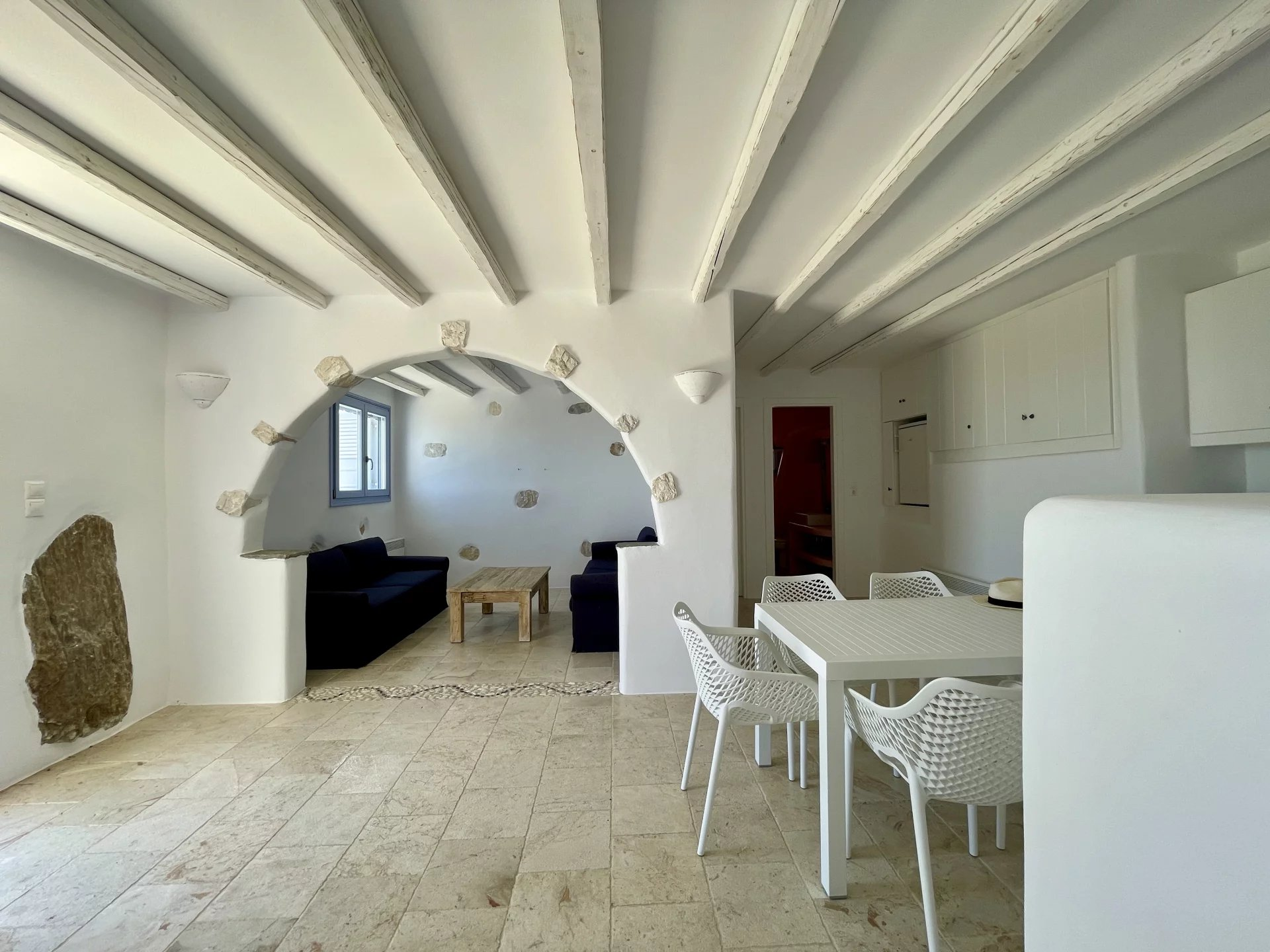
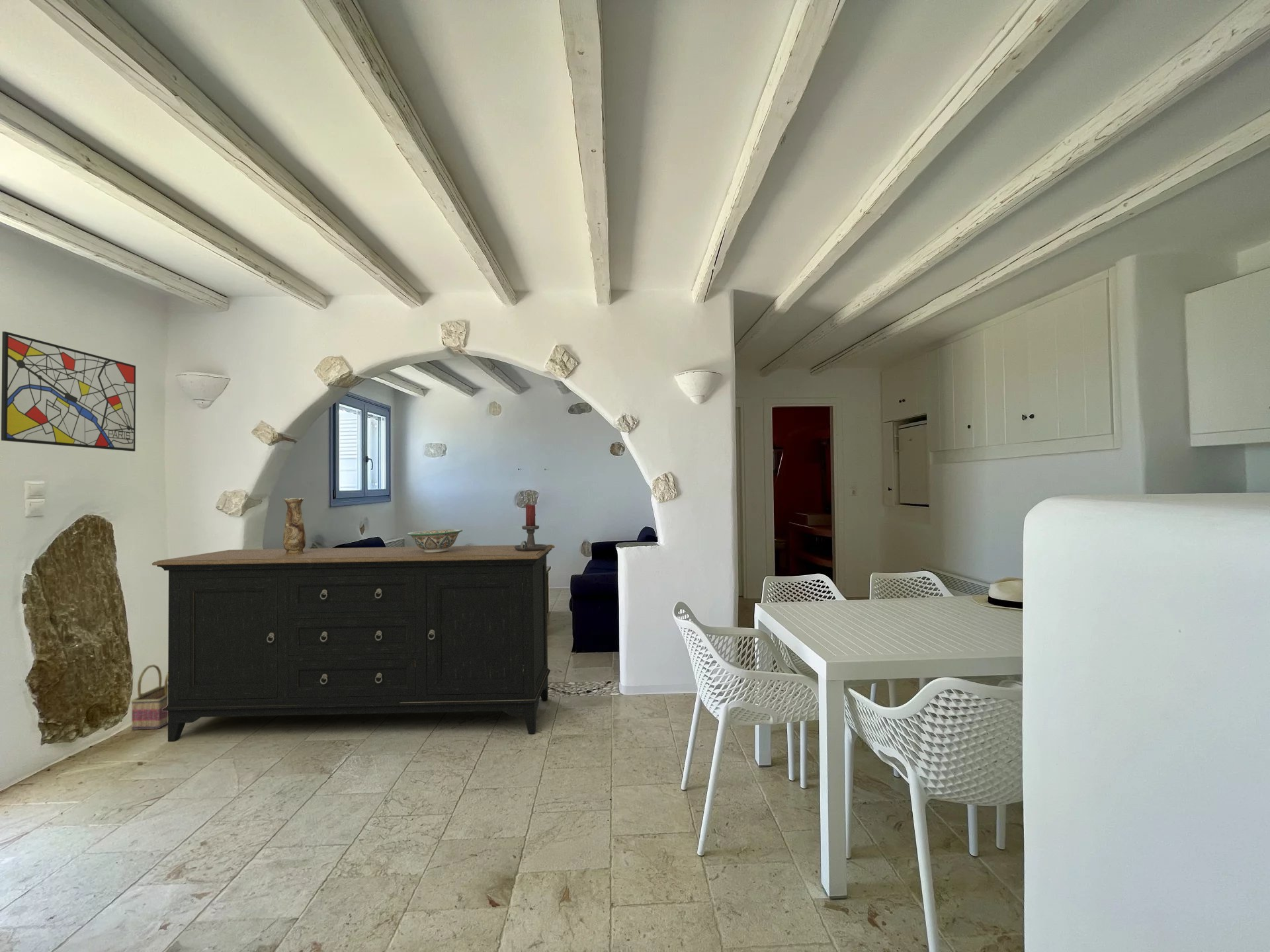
+ vase (294, 526)
+ decorative bowl (435, 540)
+ candle holder (529, 526)
+ sideboard (372, 635)
+ wall art (77, 398)
+ basket (163, 692)
